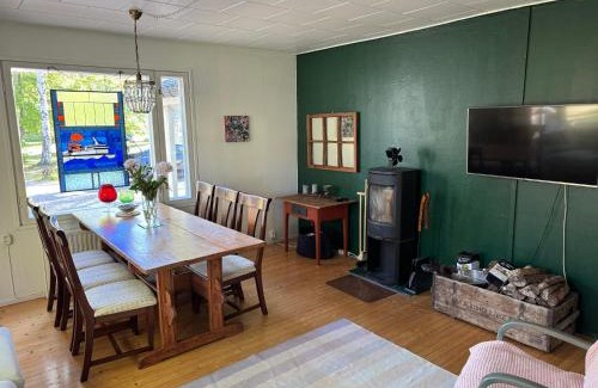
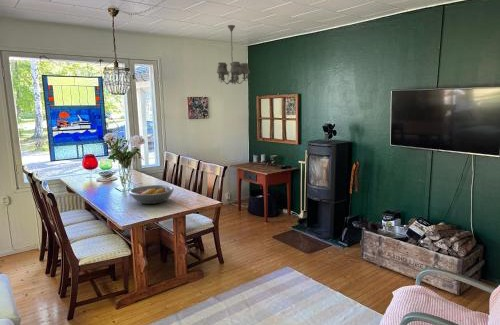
+ chandelier (232, 54)
+ fruit bowl (152, 194)
